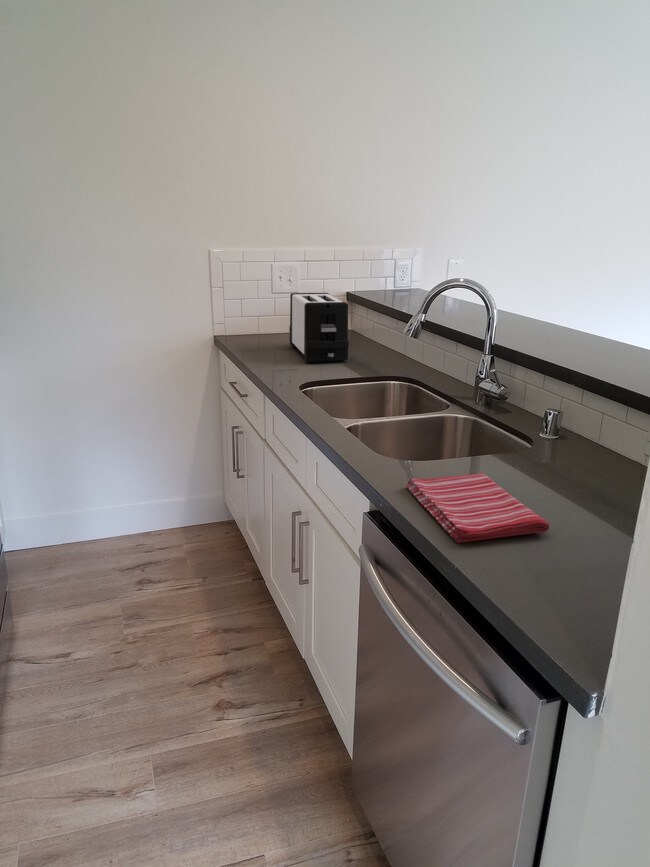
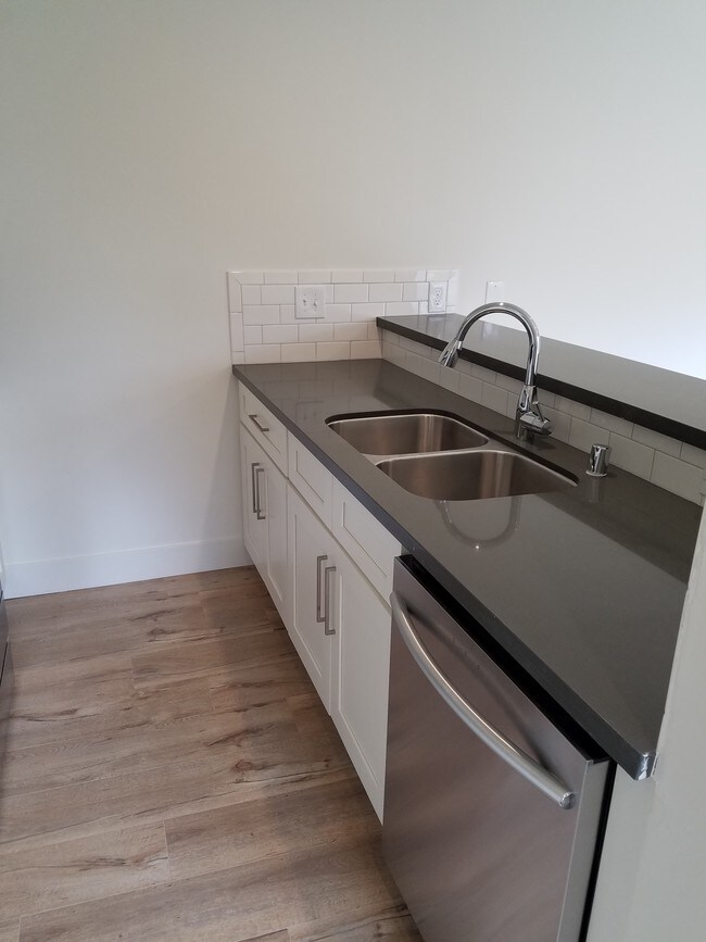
- dish towel (473, 503)
- toaster (317, 326)
